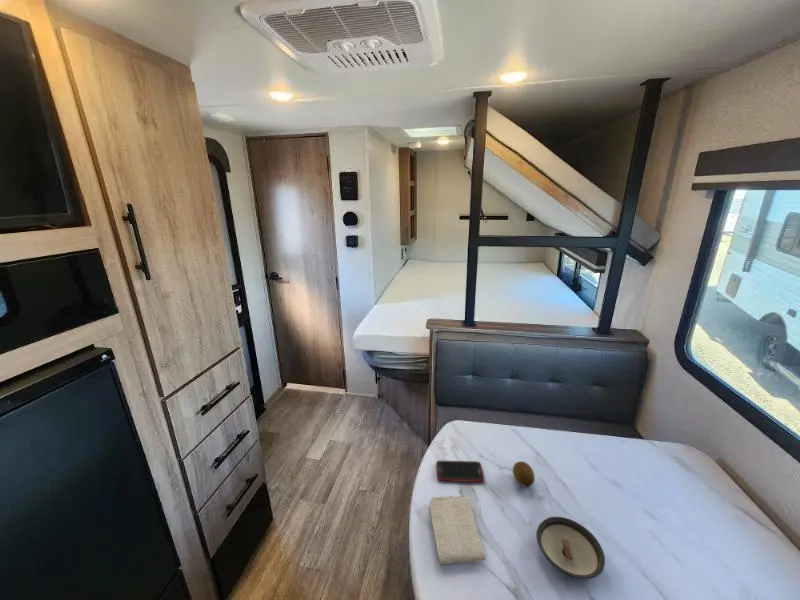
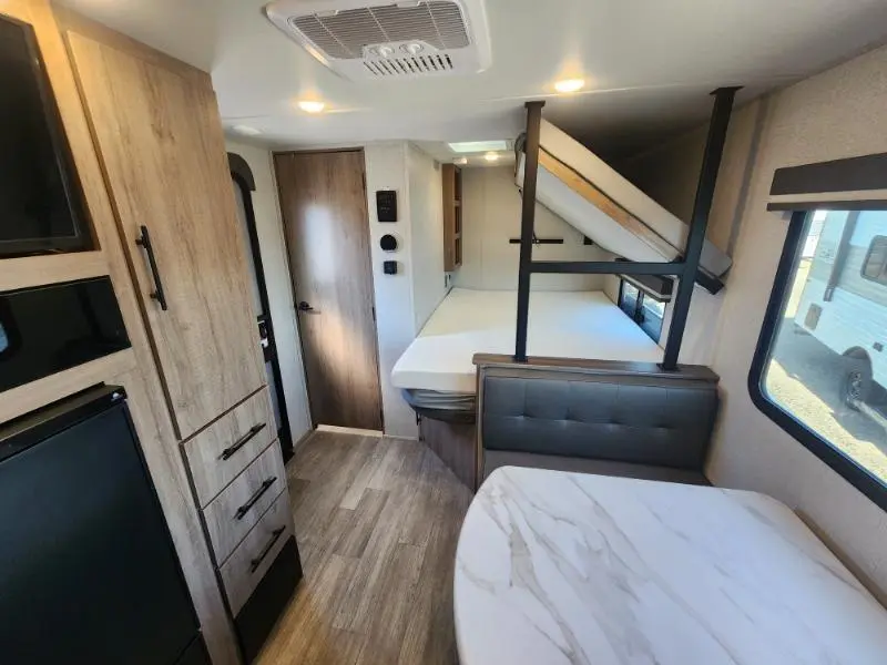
- washcloth (454, 526)
- saucer (568, 550)
- cell phone (459, 471)
- fruit (523, 473)
